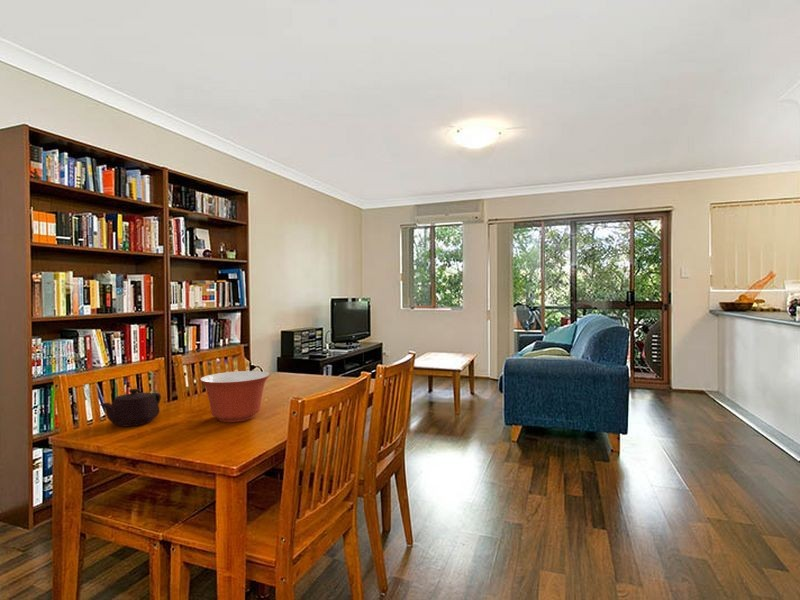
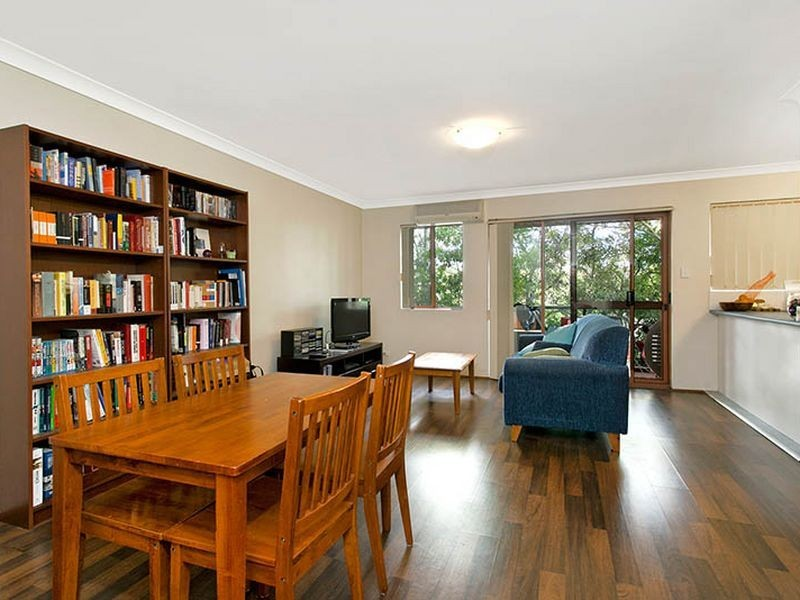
- teapot (132, 406)
- mixing bowl (236, 397)
